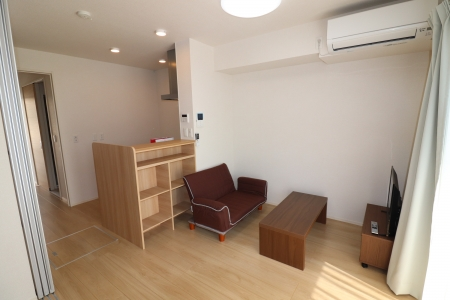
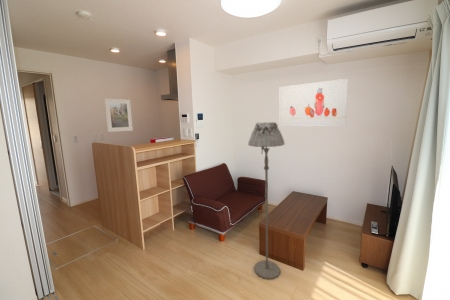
+ floor lamp (266, 199)
+ wall art (310, 105)
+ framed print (119, 115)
